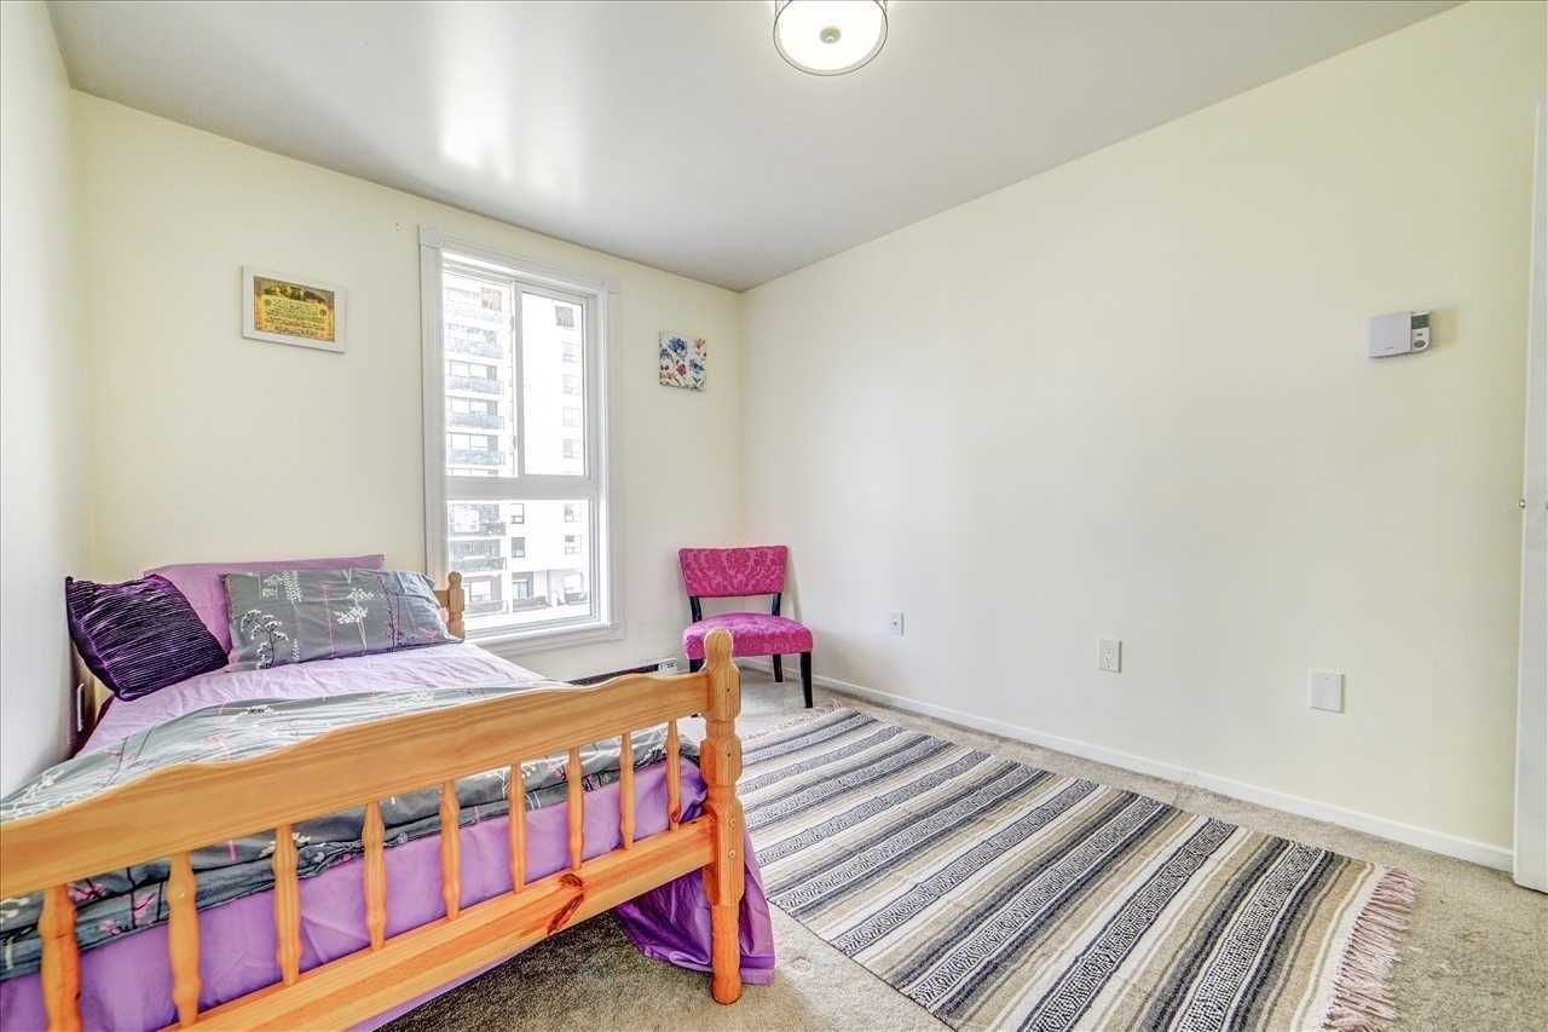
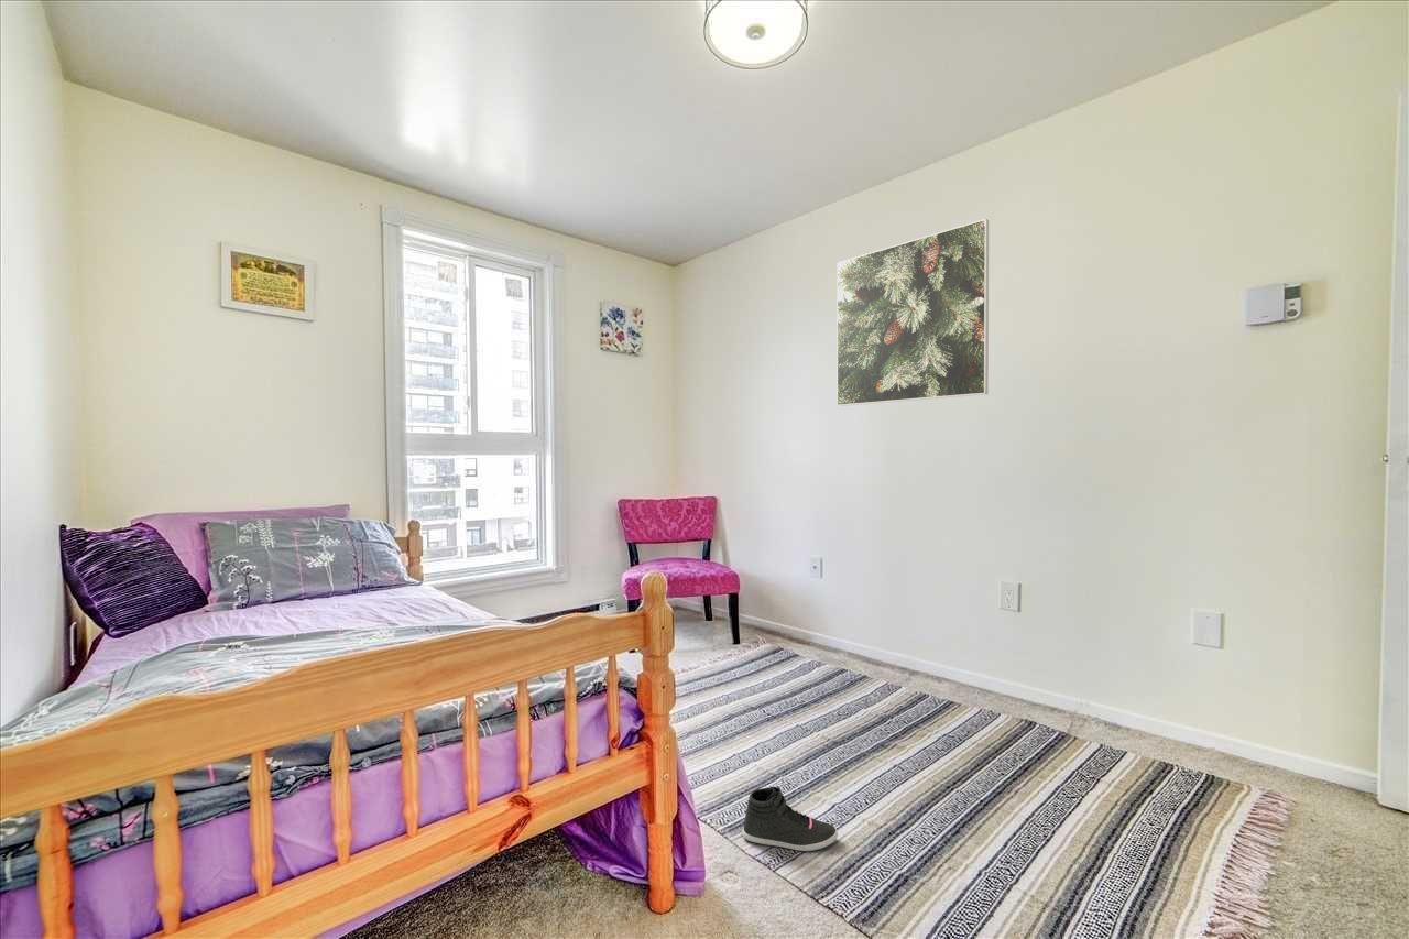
+ sneaker (789, 816)
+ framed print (905, 321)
